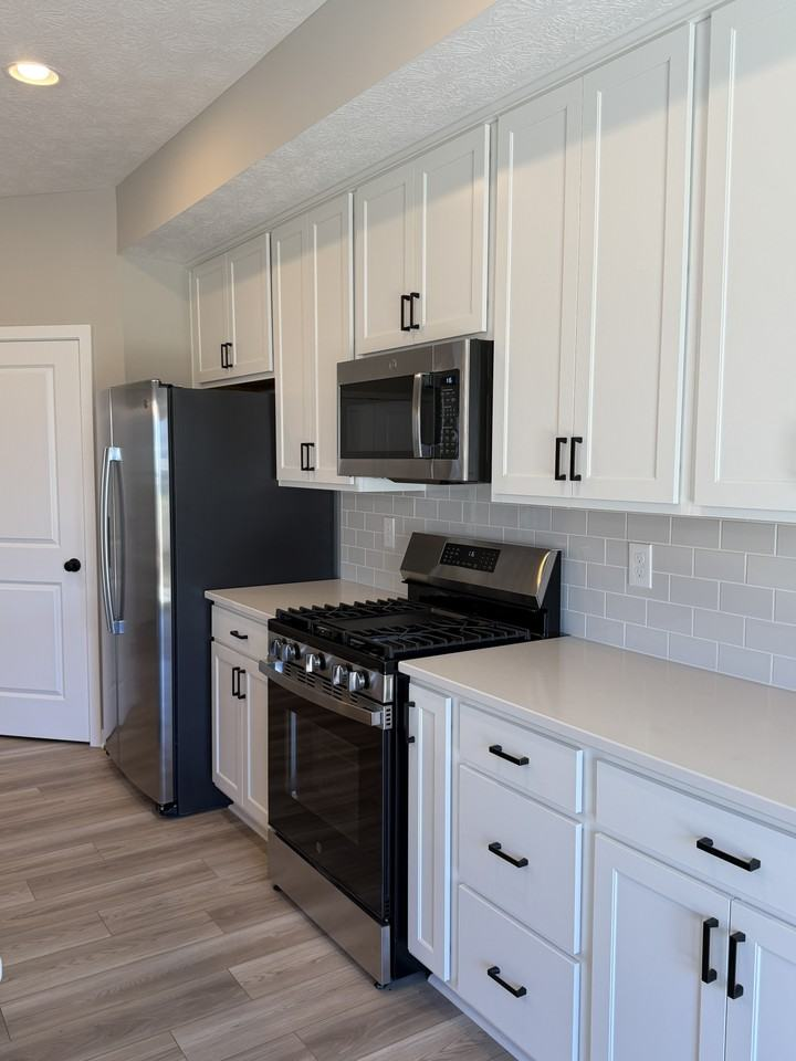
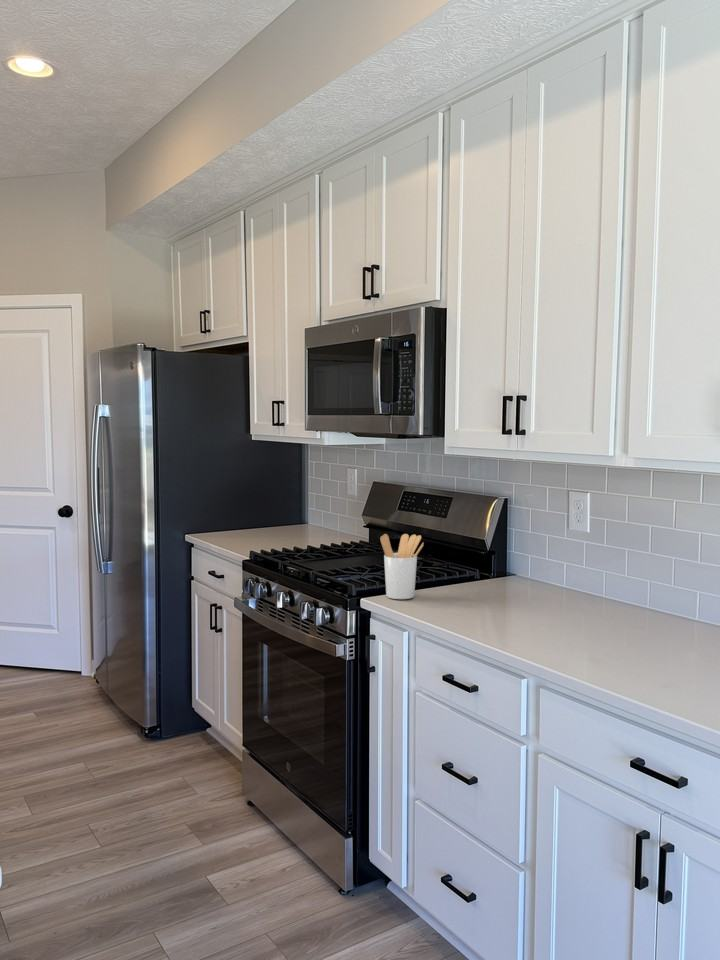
+ utensil holder (403, 564)
